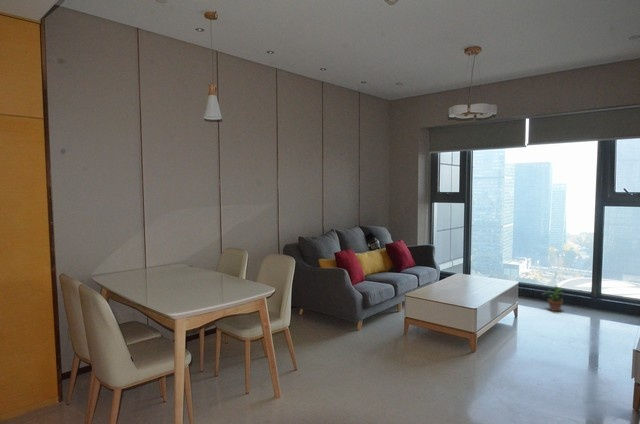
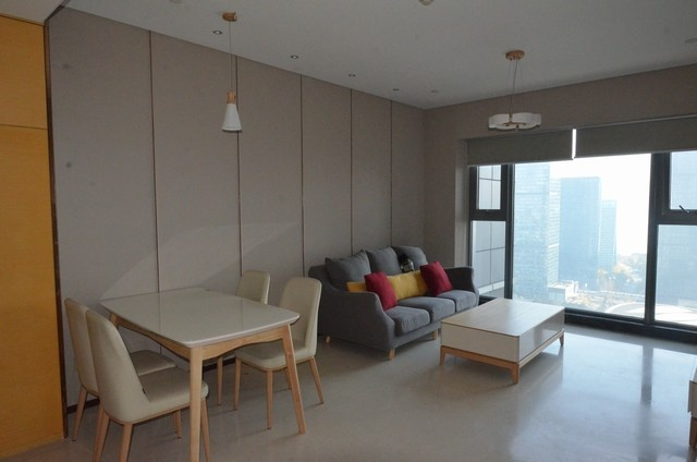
- potted plant (553, 297)
